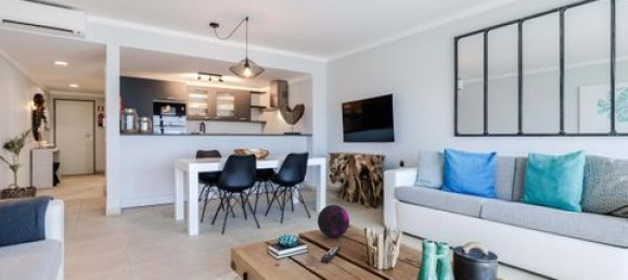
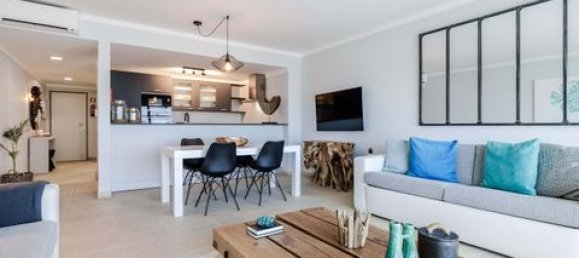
- decorative orb (333, 220)
- remote control (331, 253)
